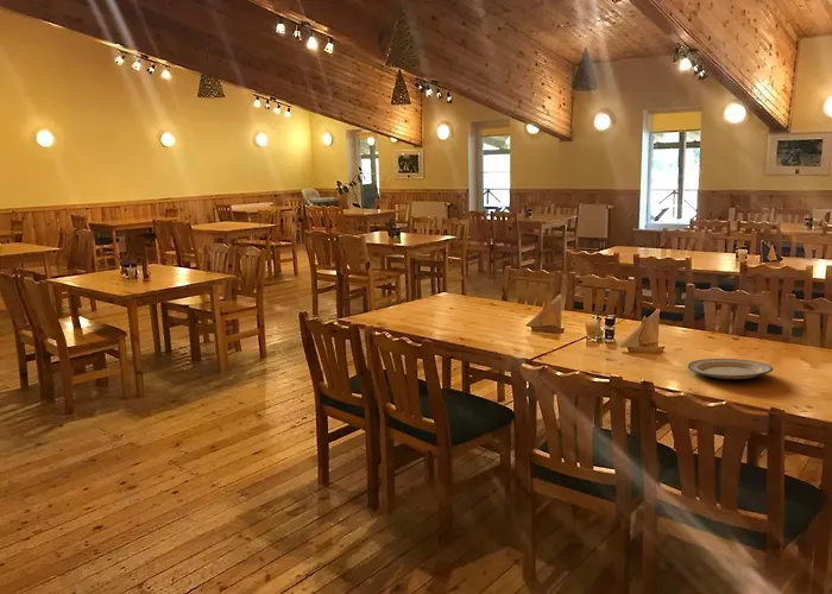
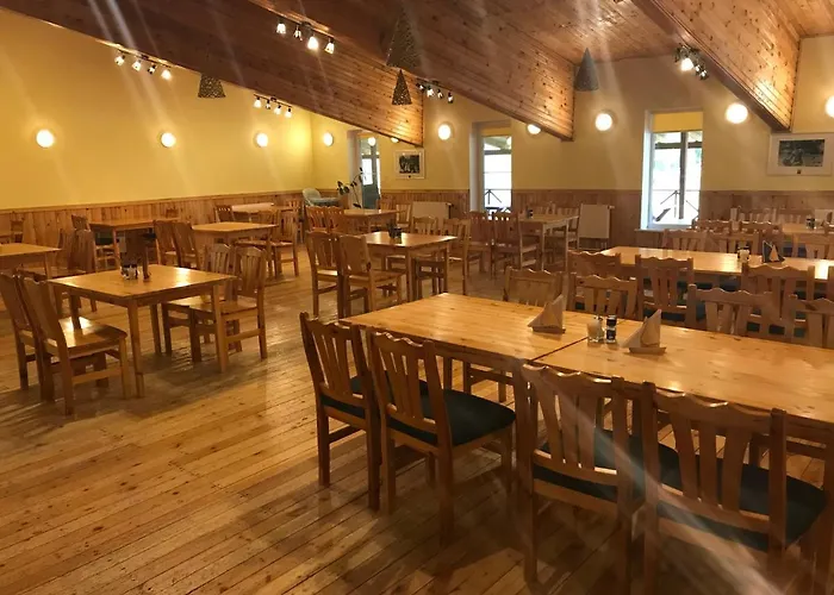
- plate (729, 368)
